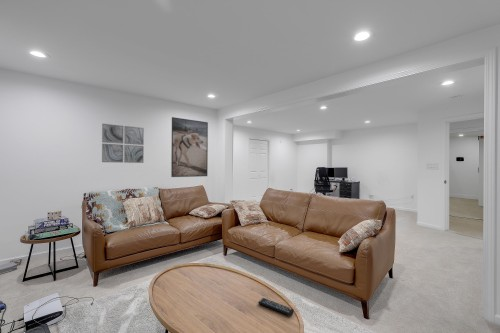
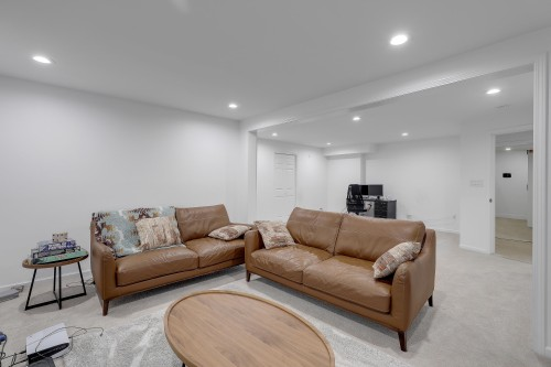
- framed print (190, 148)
- wall art (124, 143)
- remote control (275, 306)
